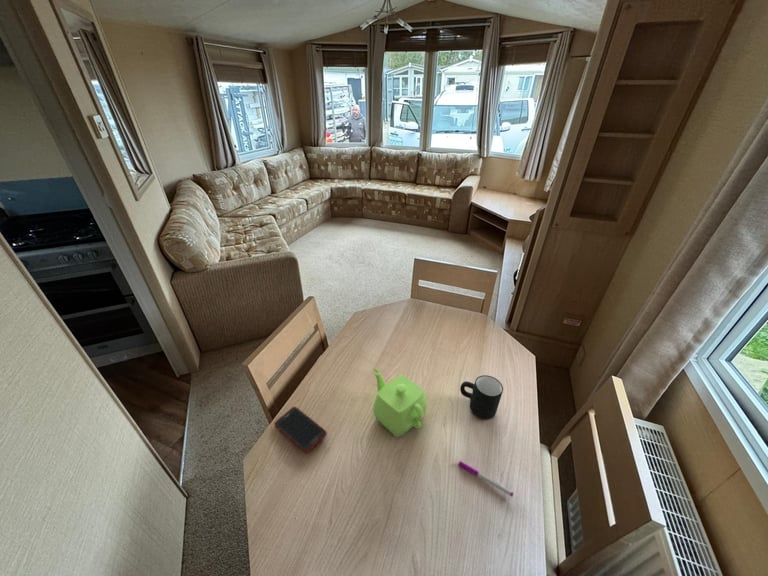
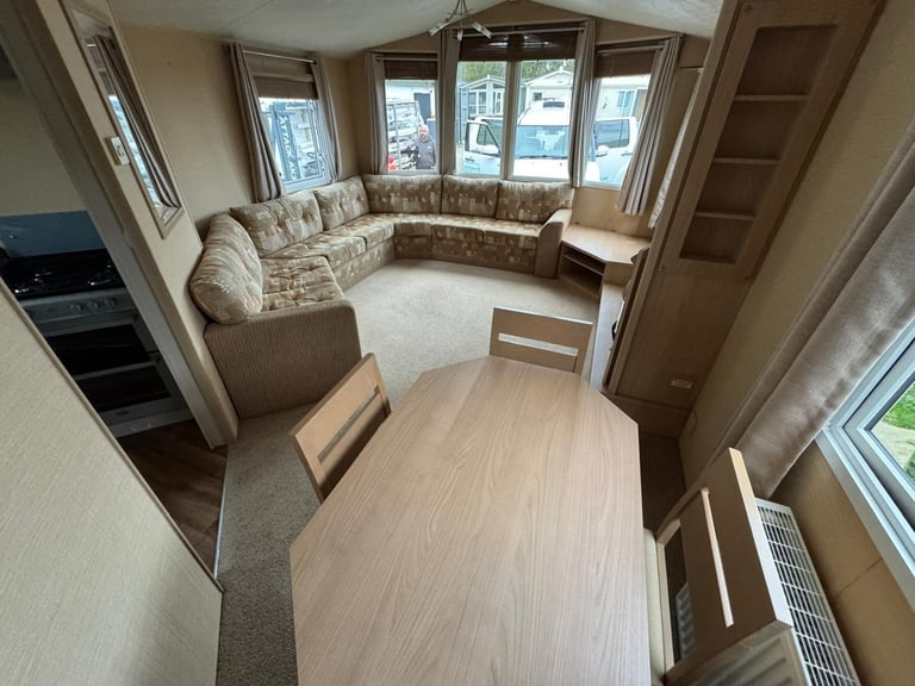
- cell phone (300, 428)
- teapot (396, 398)
- mug (479, 394)
- pen (484, 478)
